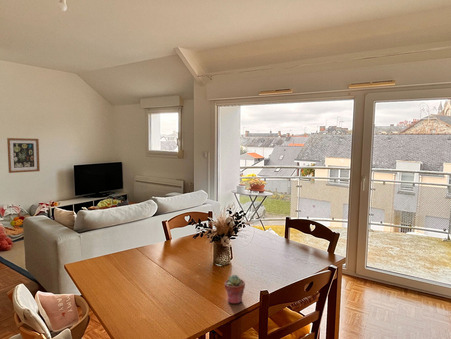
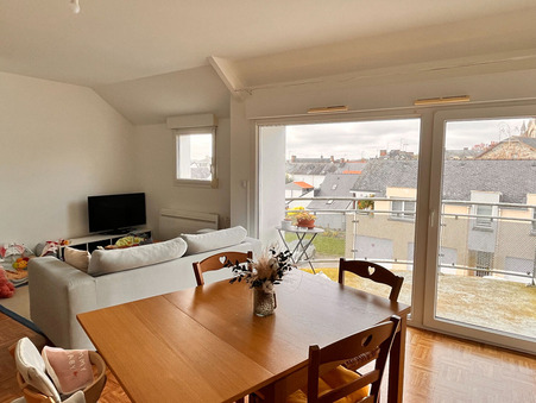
- wall art (24, 155)
- potted succulent (234, 287)
